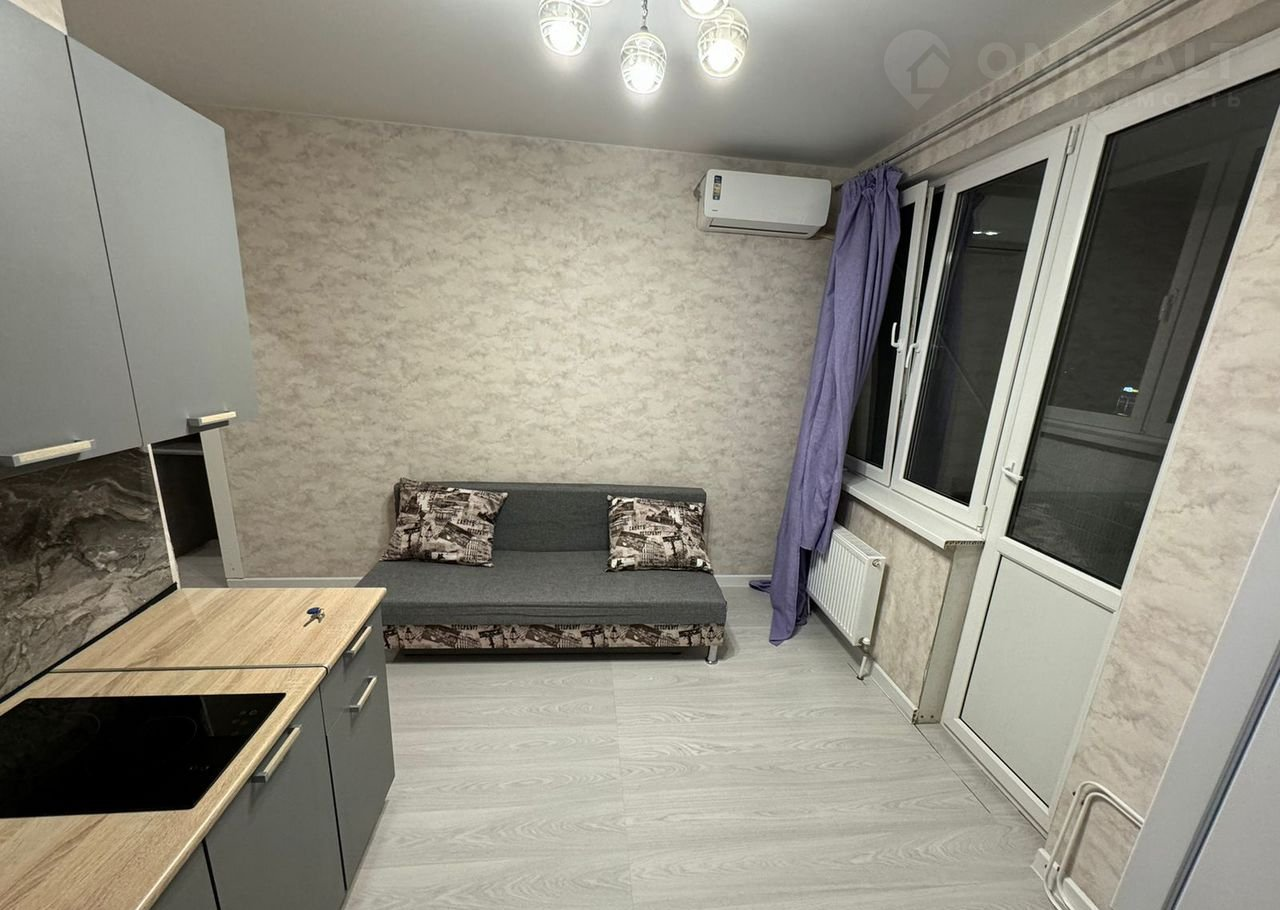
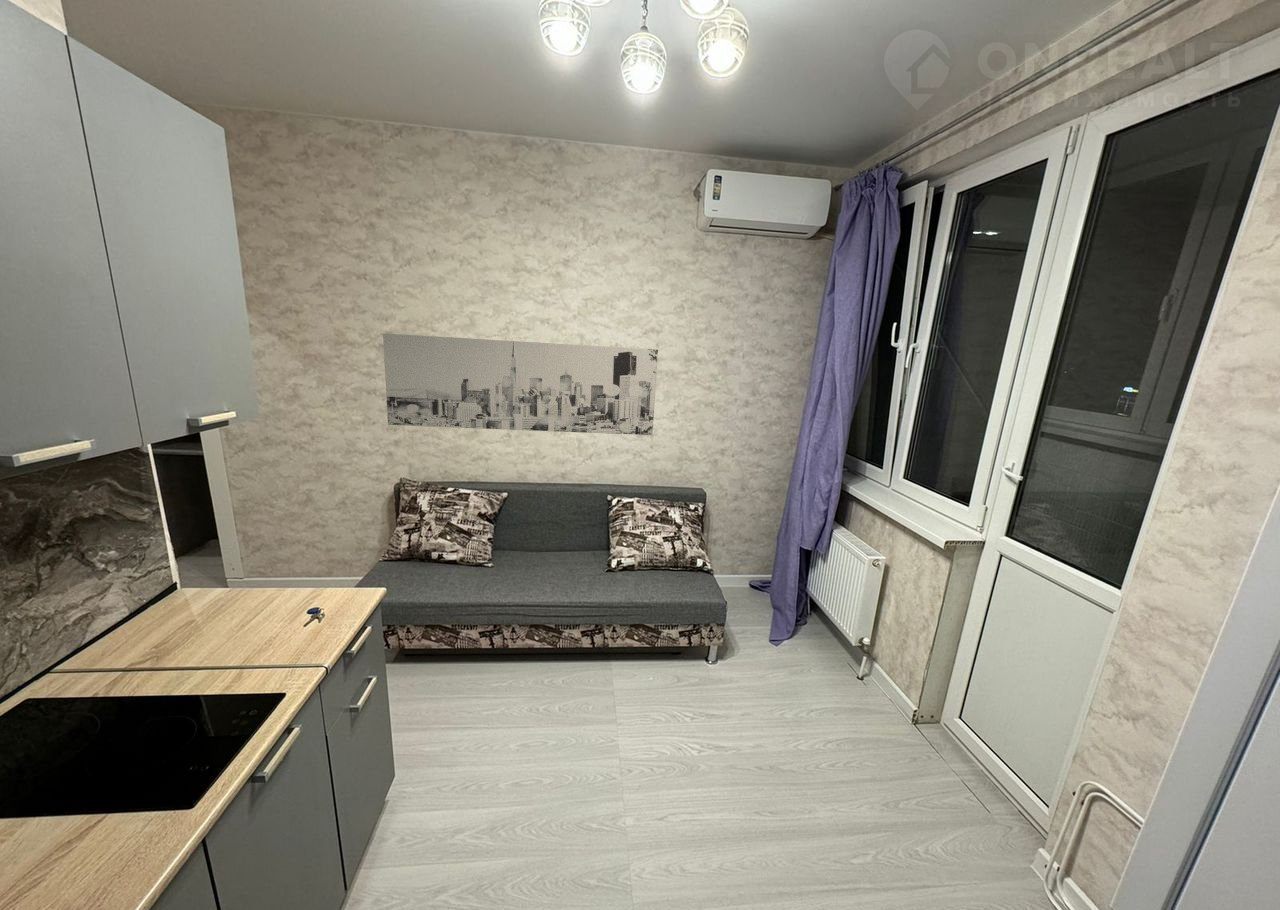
+ wall art (524, 386)
